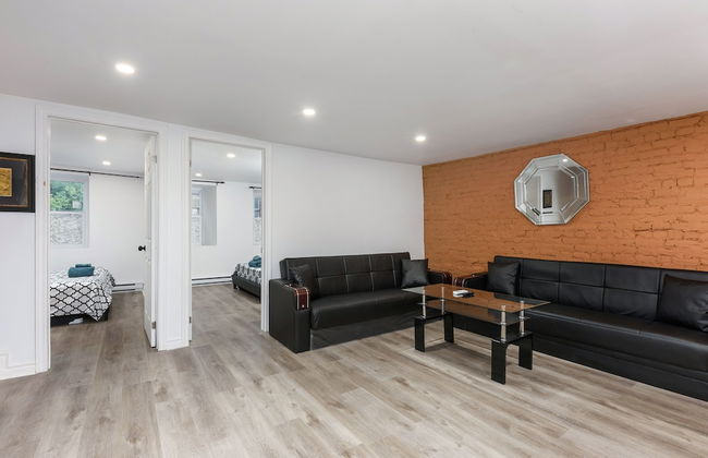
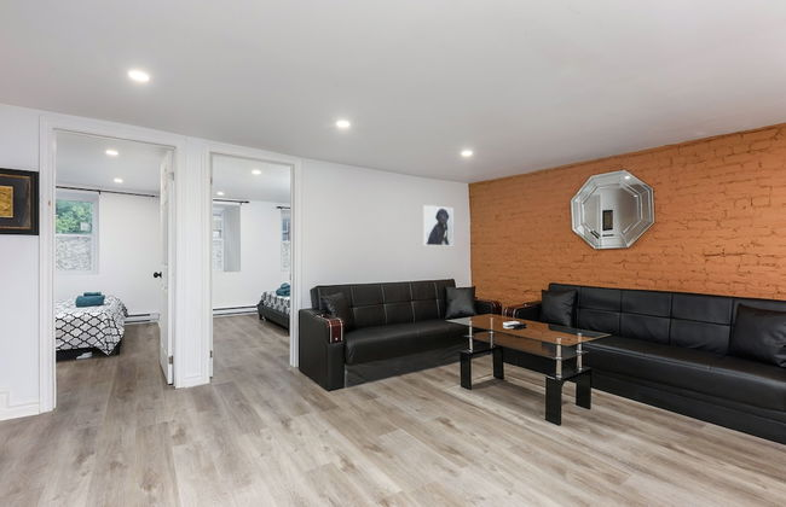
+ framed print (438, 226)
